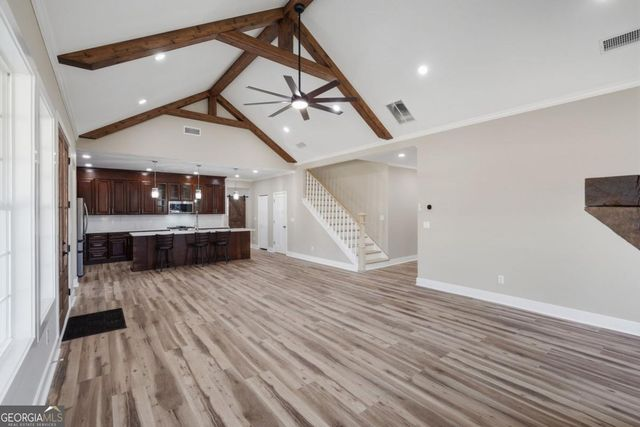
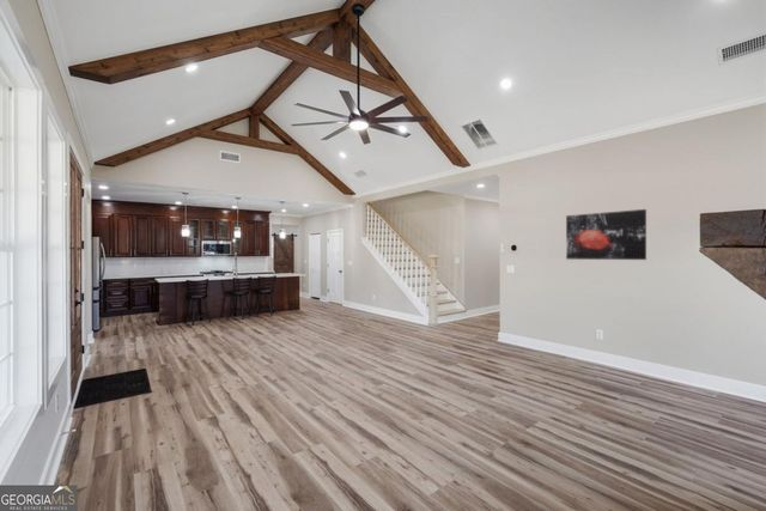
+ wall art (603, 236)
